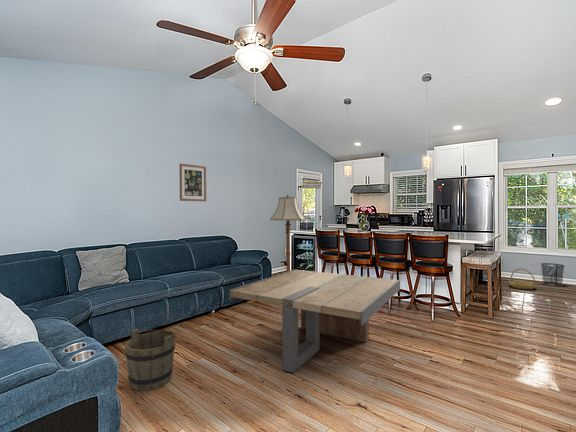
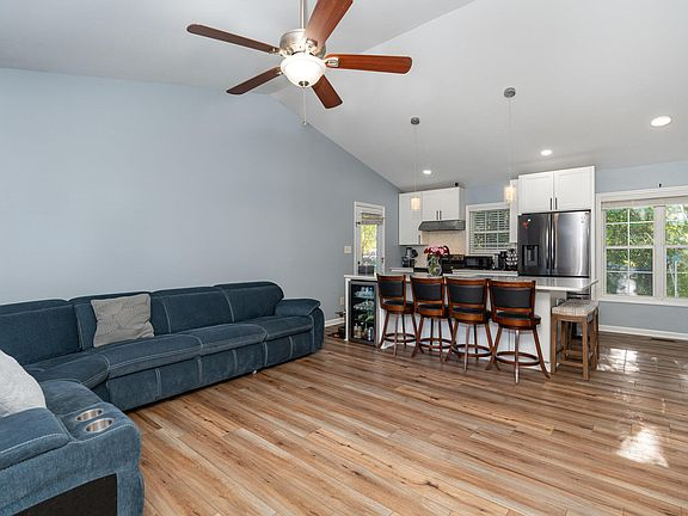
- floor lamp (288, 243)
- wall art (193, 183)
- waste bin (552, 274)
- bucket (151, 356)
- basket (522, 281)
- coffee table (320, 314)
